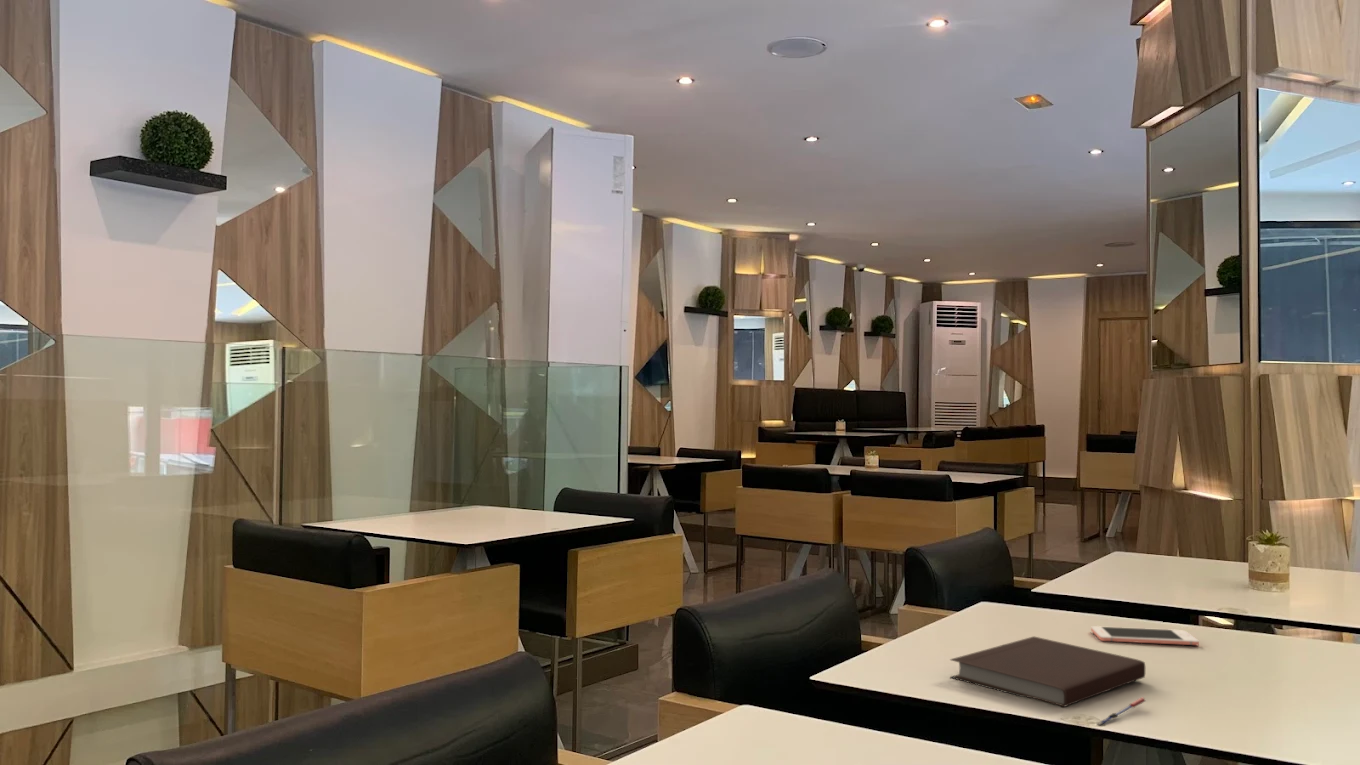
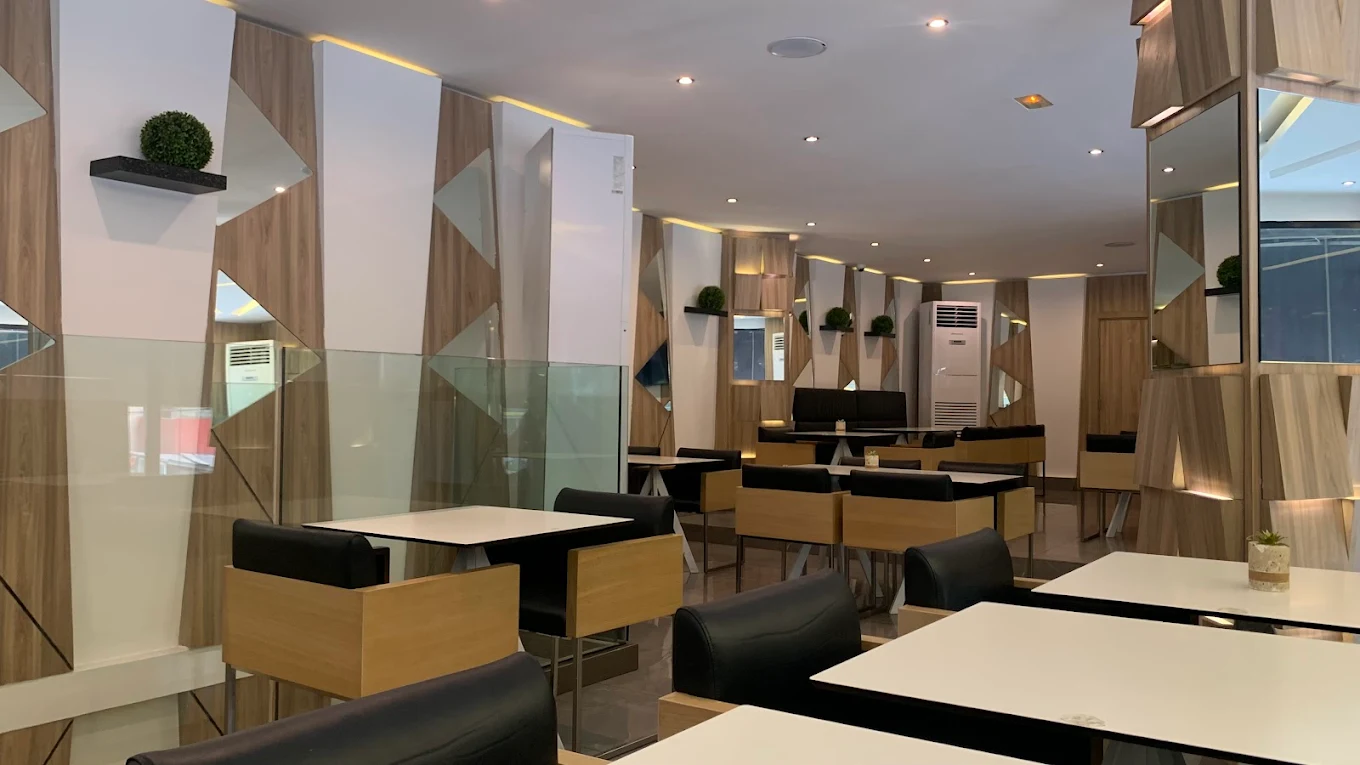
- notebook (1047, 669)
- pen (1121, 711)
- cell phone (1143, 635)
